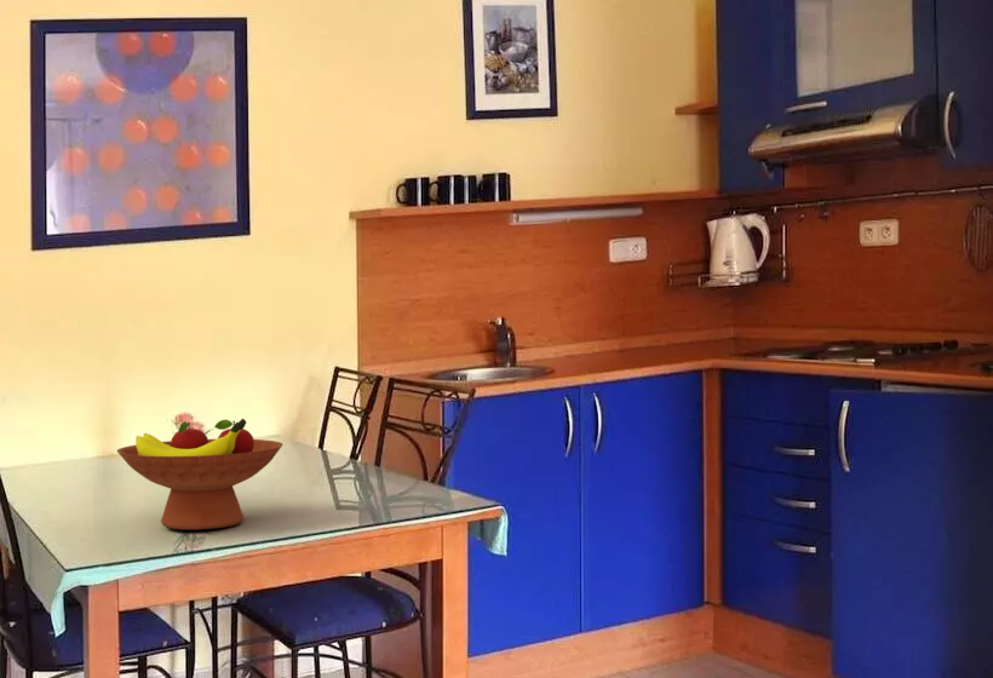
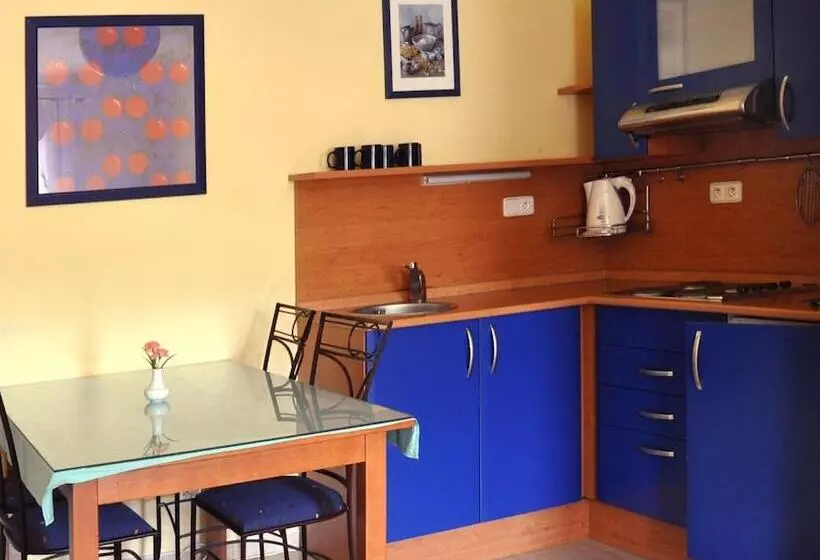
- fruit bowl (201, 470)
